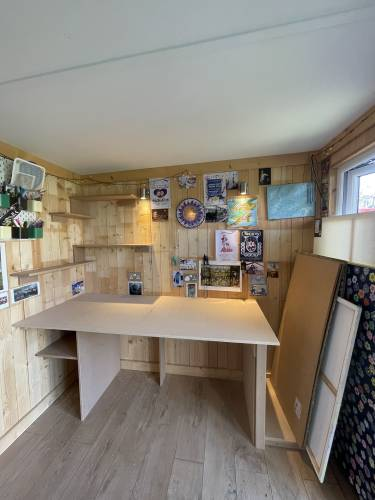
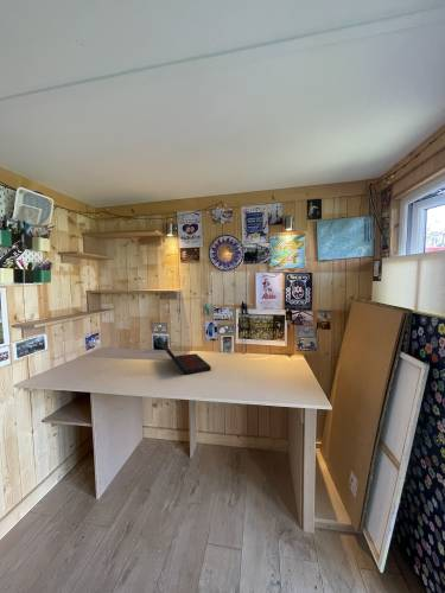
+ laptop (183, 355)
